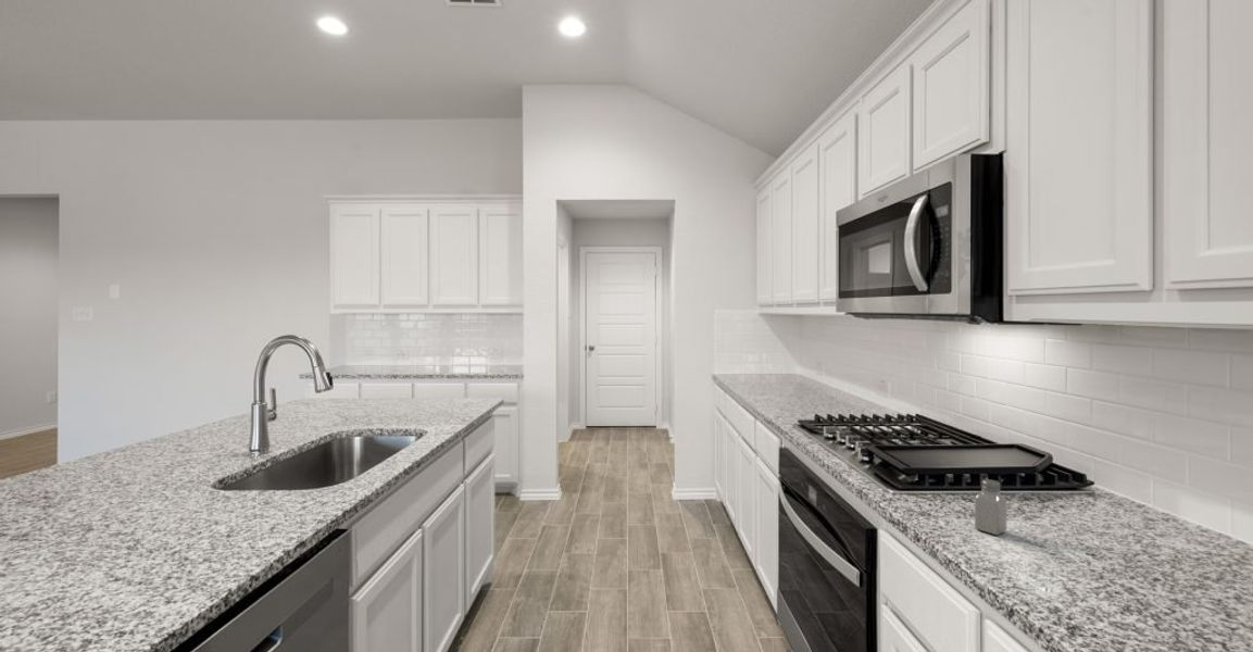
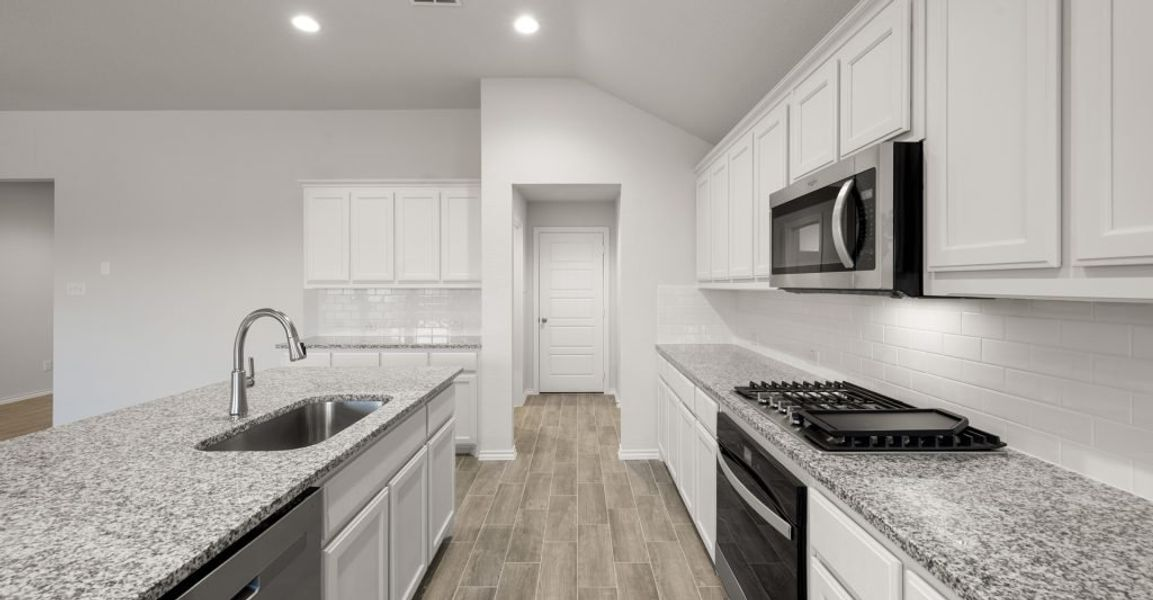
- saltshaker (990, 505)
